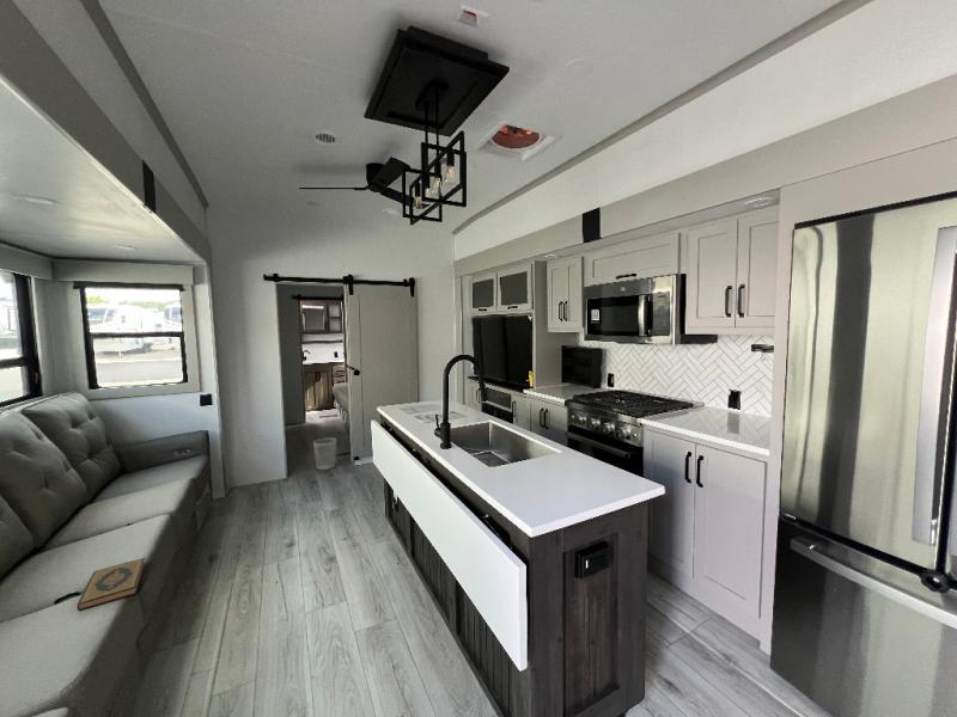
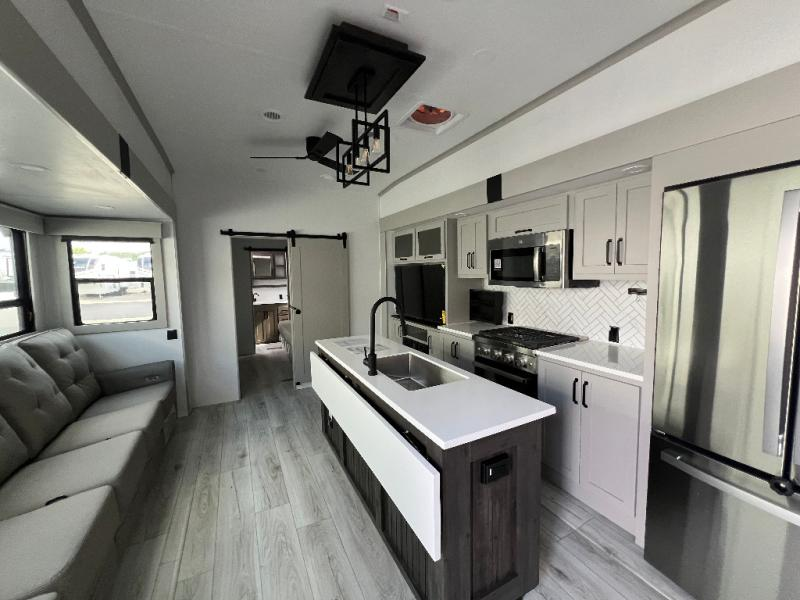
- wastebasket (325, 453)
- hardback book (114, 582)
